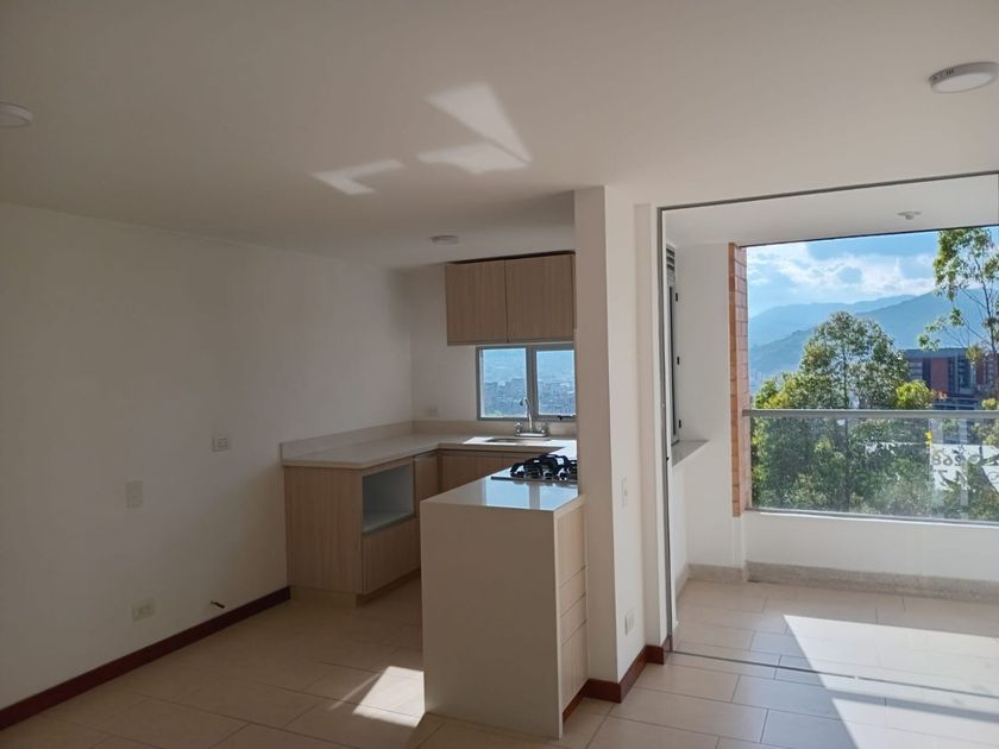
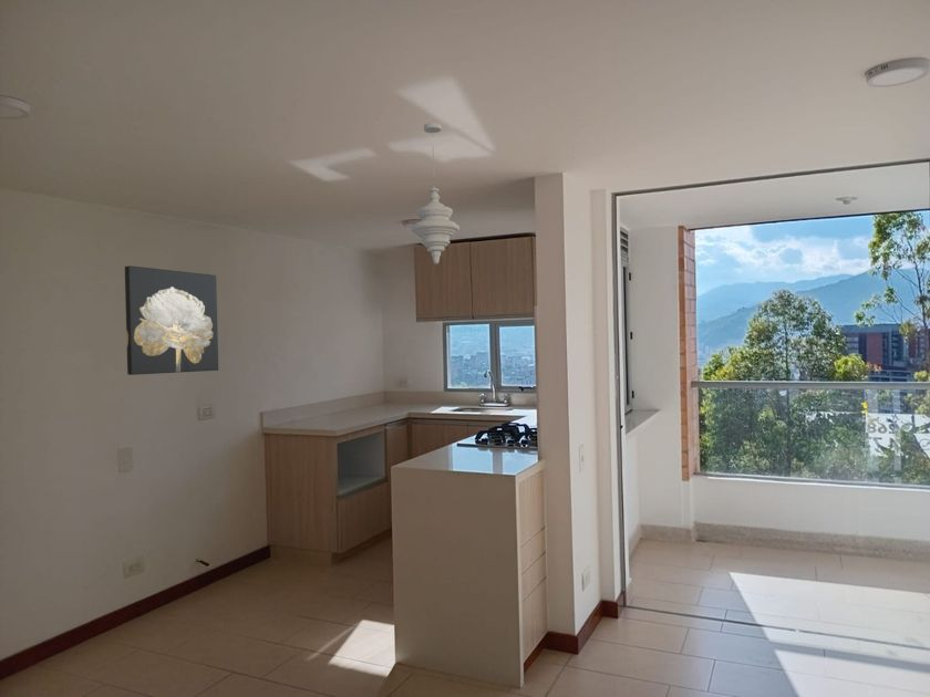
+ wall art (174, 321)
+ pendant light (434, 195)
